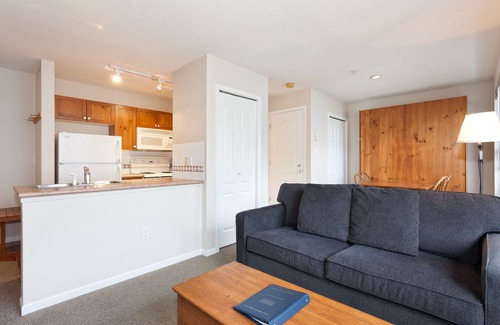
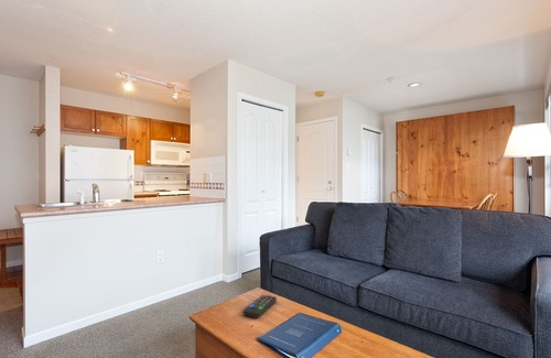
+ remote control (260, 305)
